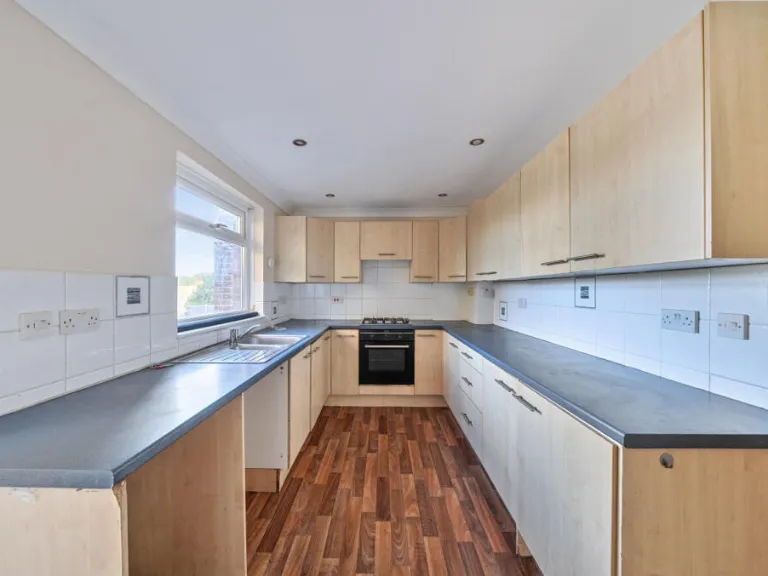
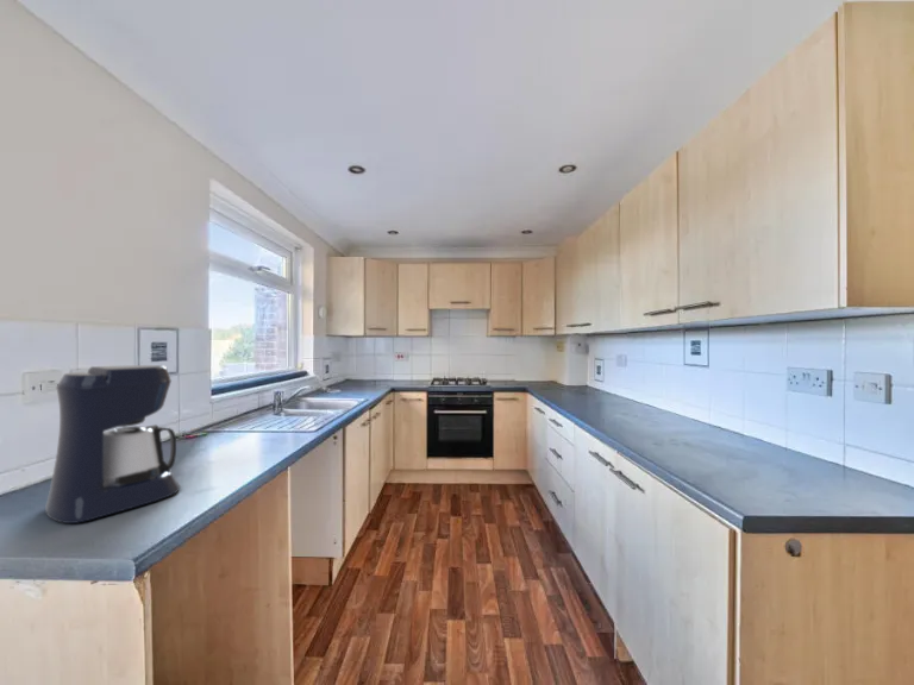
+ coffee maker (115, 433)
